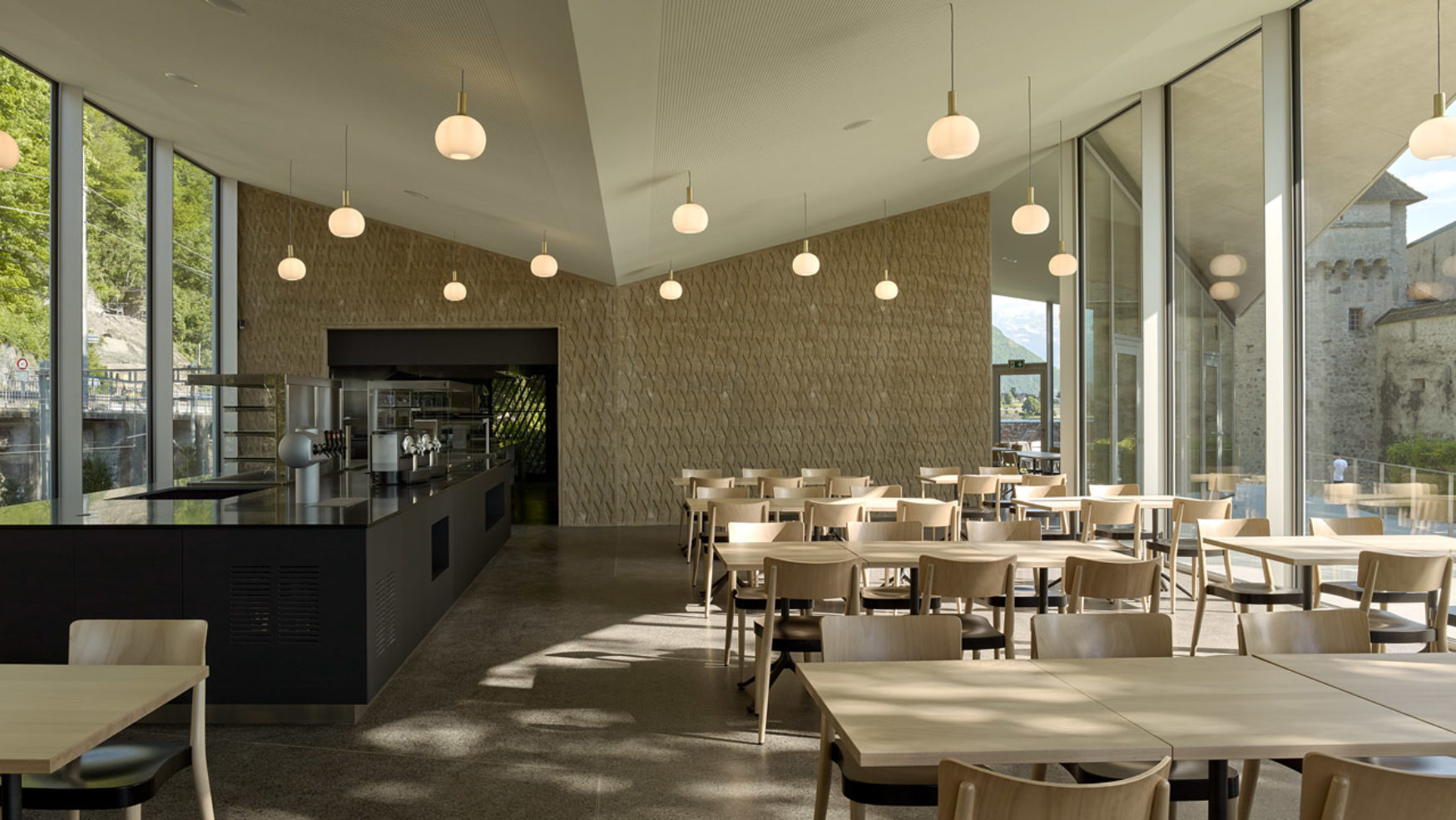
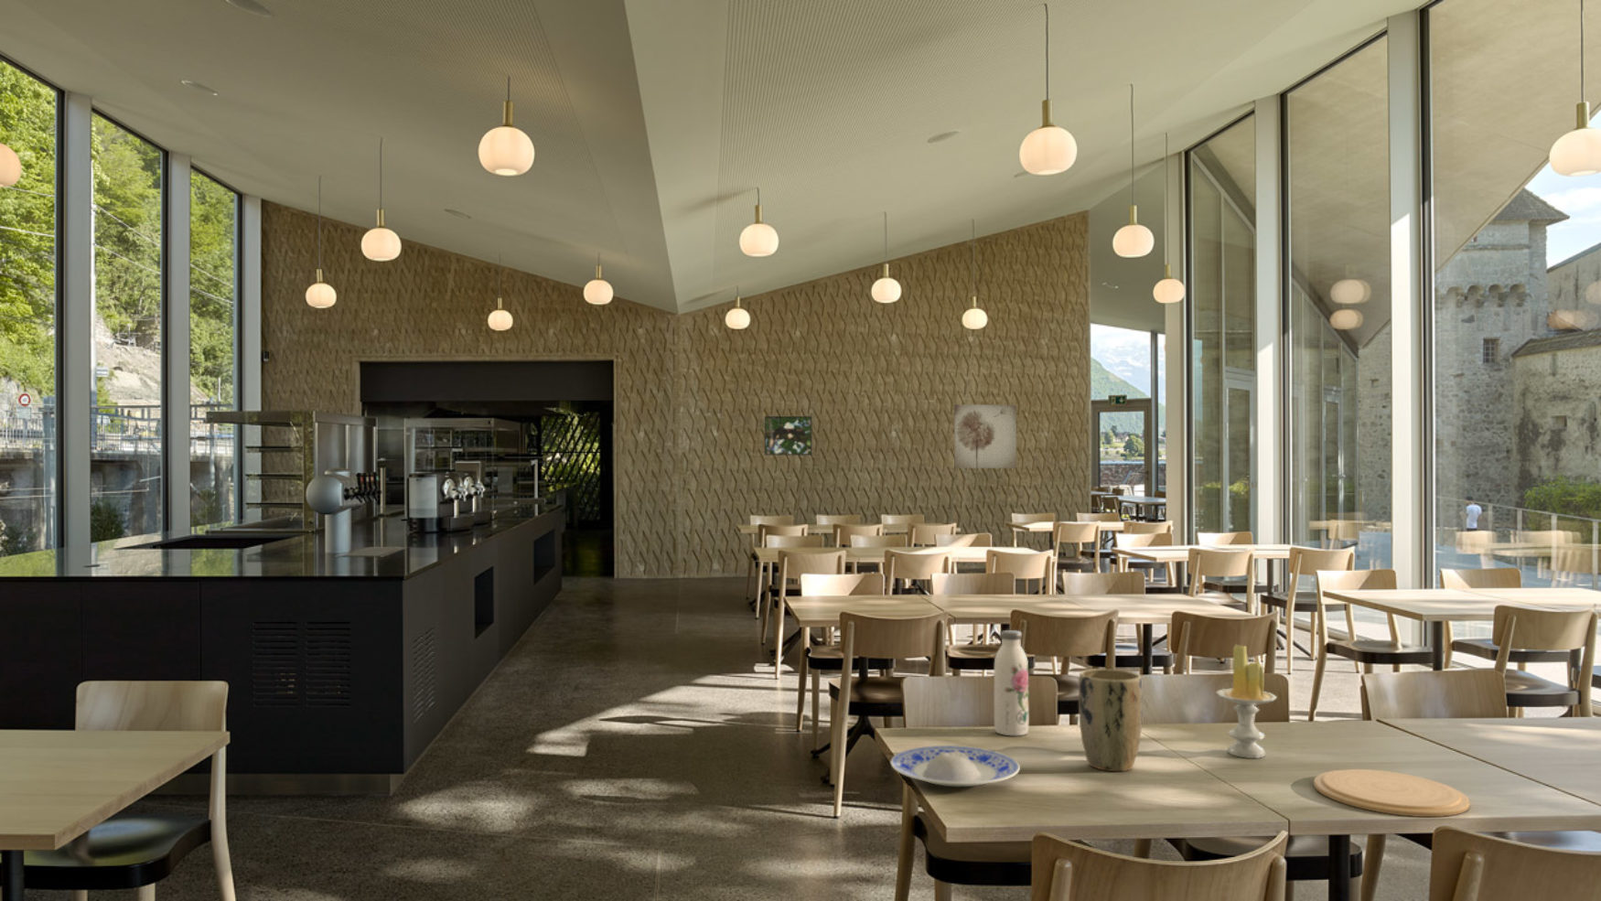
+ plate (1389, 790)
+ water bottle (1011, 681)
+ wall art (985, 436)
+ plant pot (1109, 719)
+ plate (954, 763)
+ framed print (787, 435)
+ candle (1246, 698)
